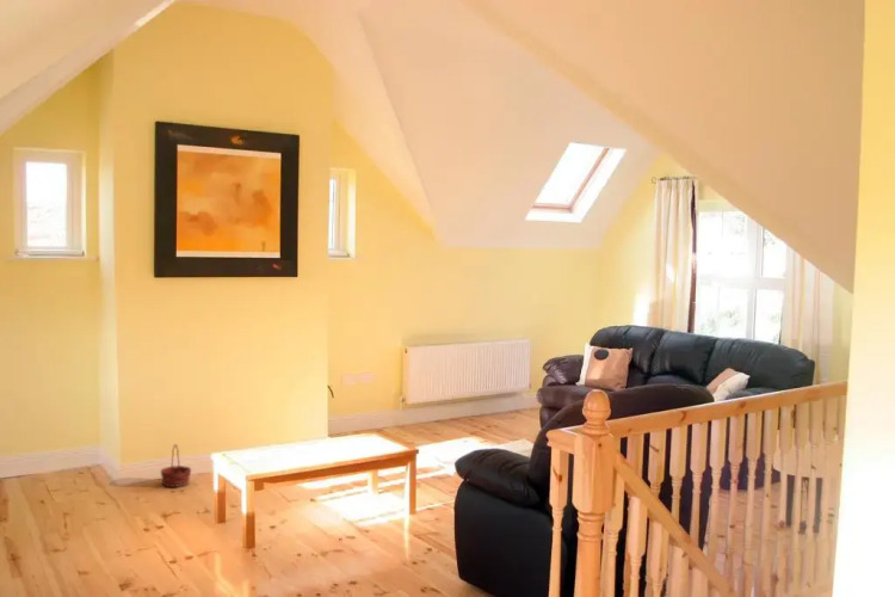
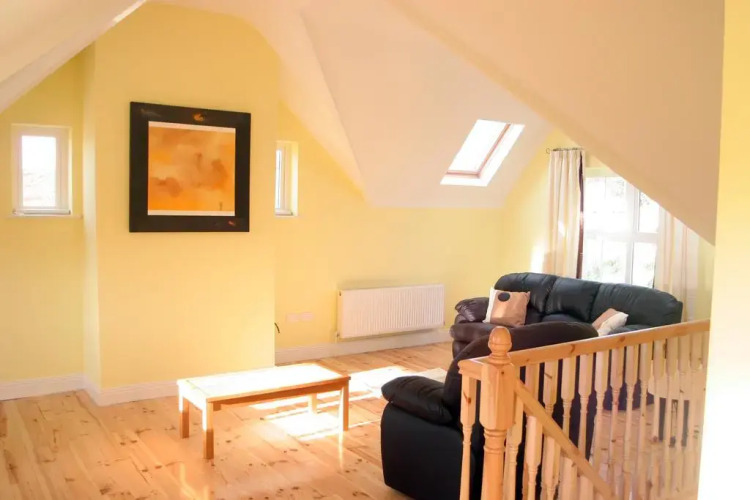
- basket (178, 463)
